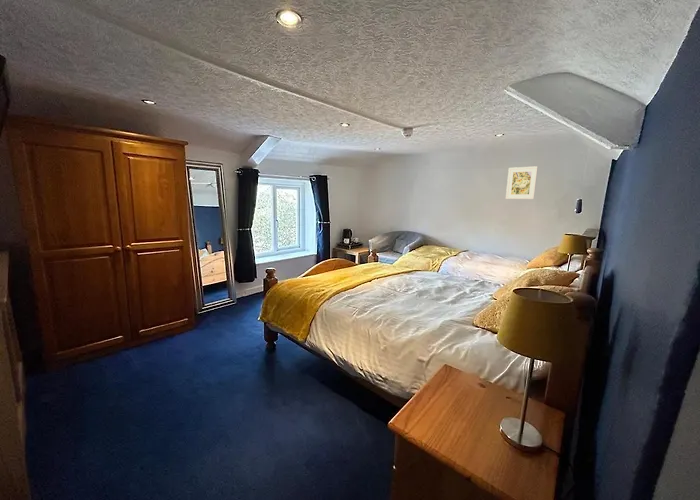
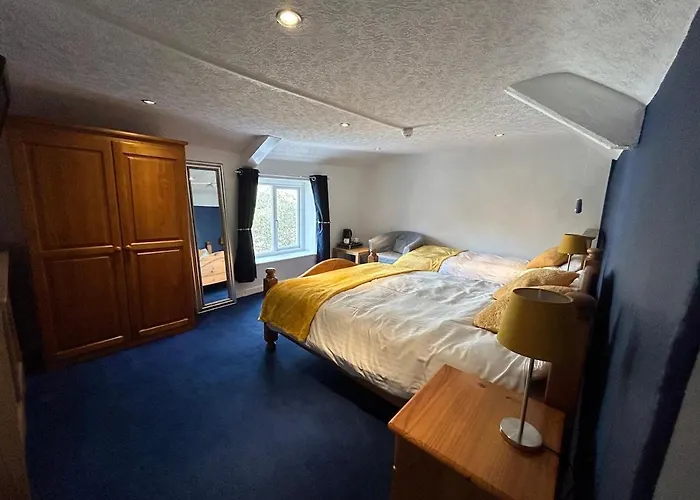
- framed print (521, 183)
